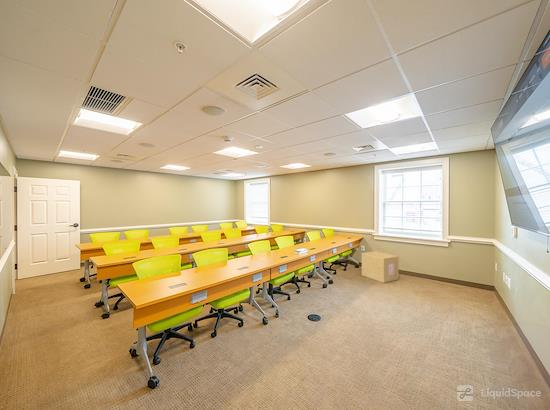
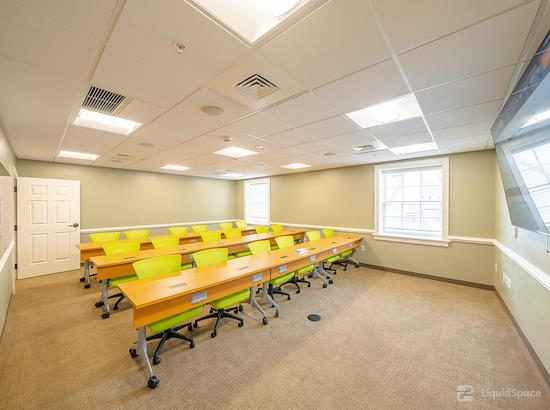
- cardboard box (379, 265)
